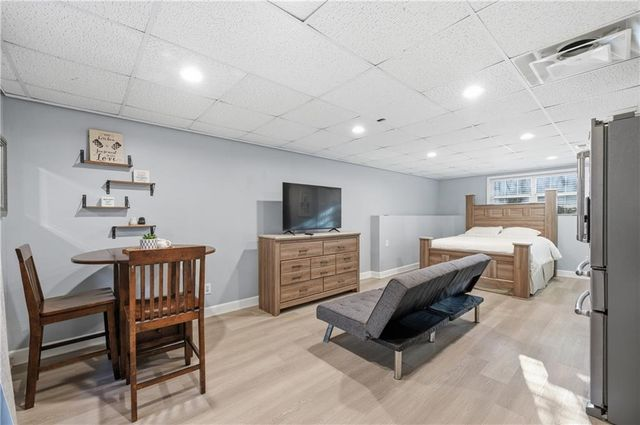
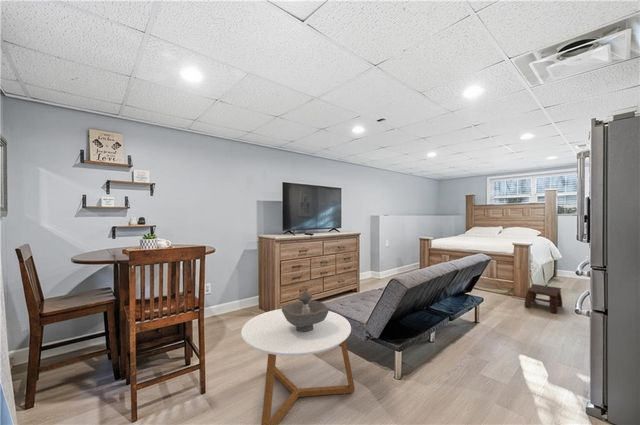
+ stool (542, 299)
+ decorative bowl (304, 309)
+ coffee table (299, 355)
